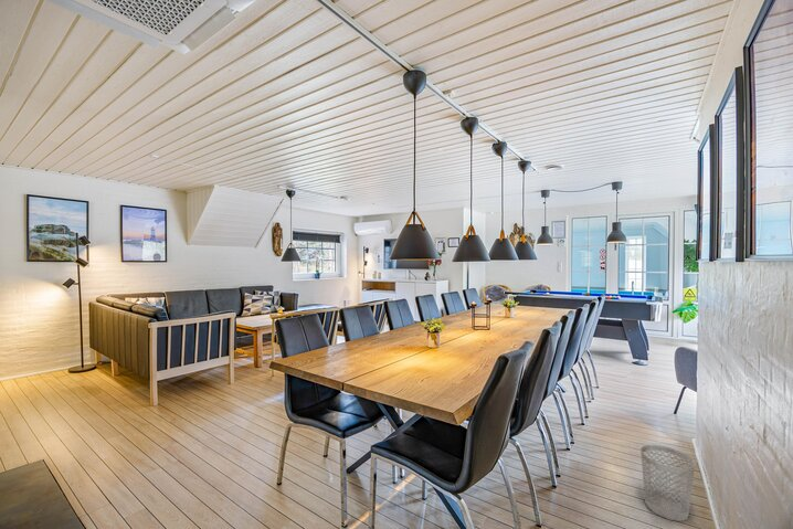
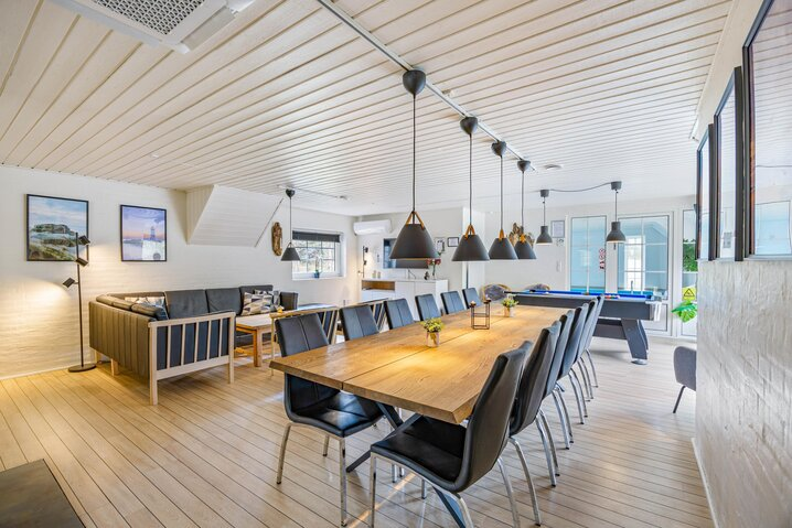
- wastebasket (666, 482)
